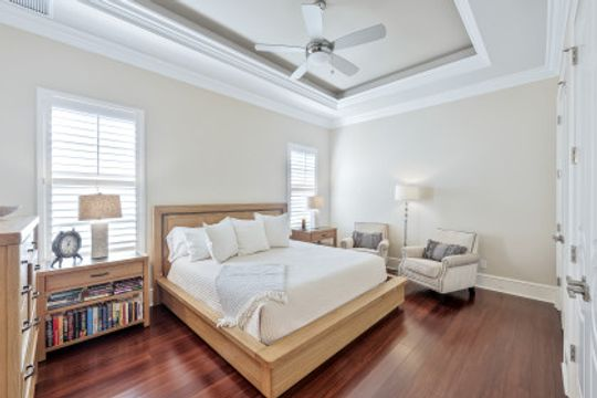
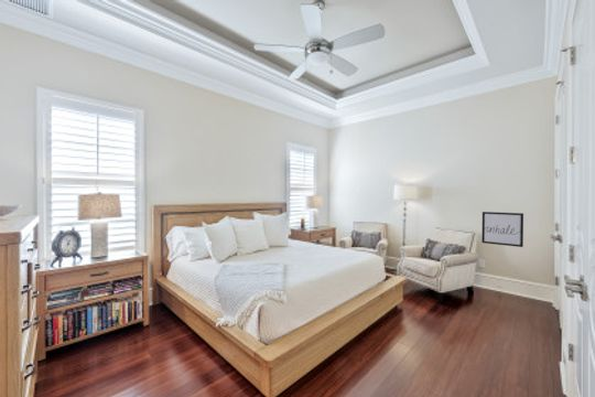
+ wall art (501, 228)
